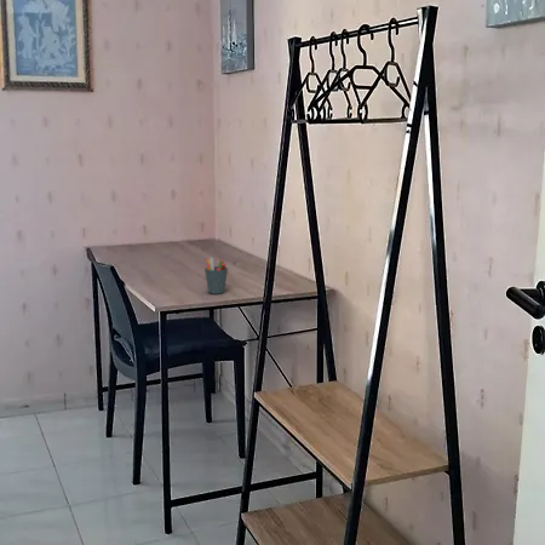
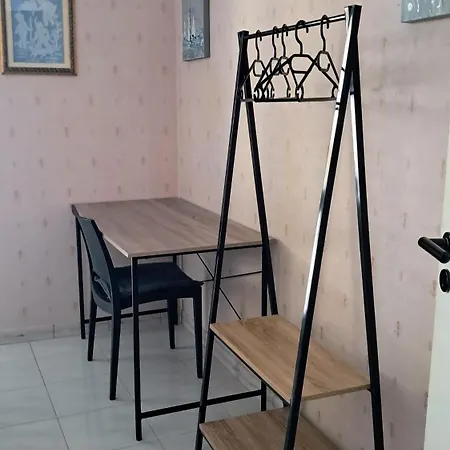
- pen holder (216, 274)
